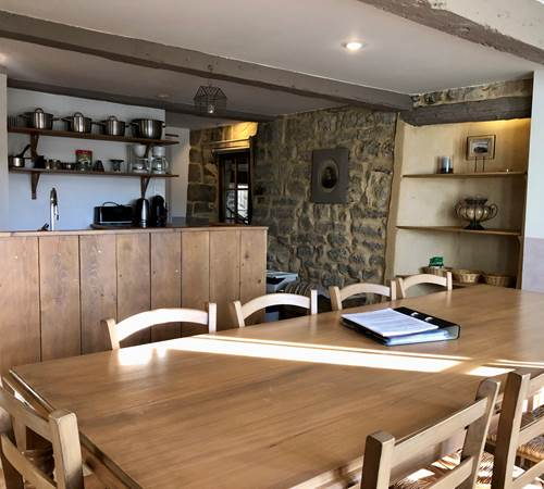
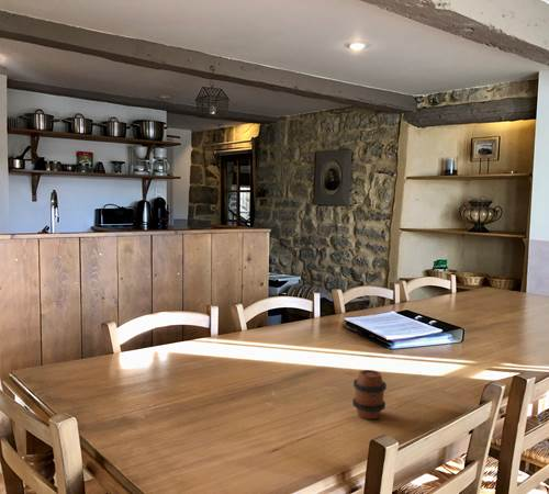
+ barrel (369, 394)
